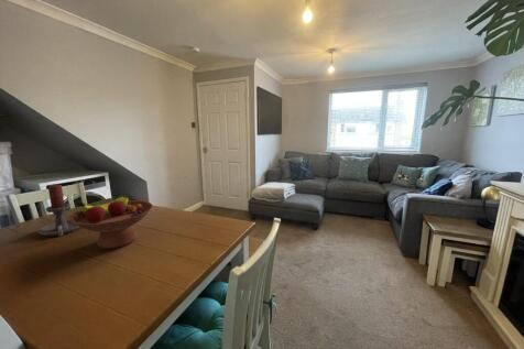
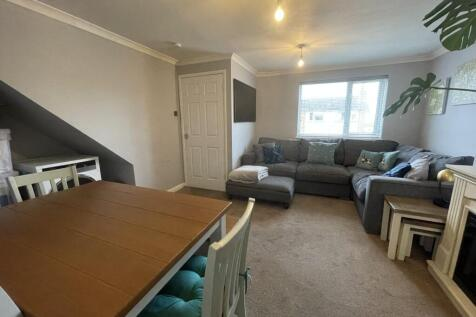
- fruit bowl (116, 219)
- candle holder (57, 208)
